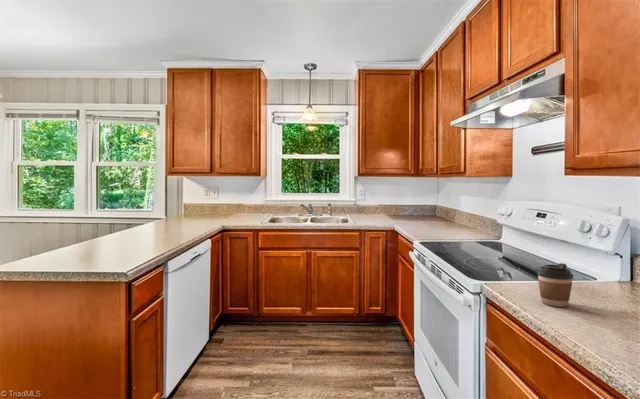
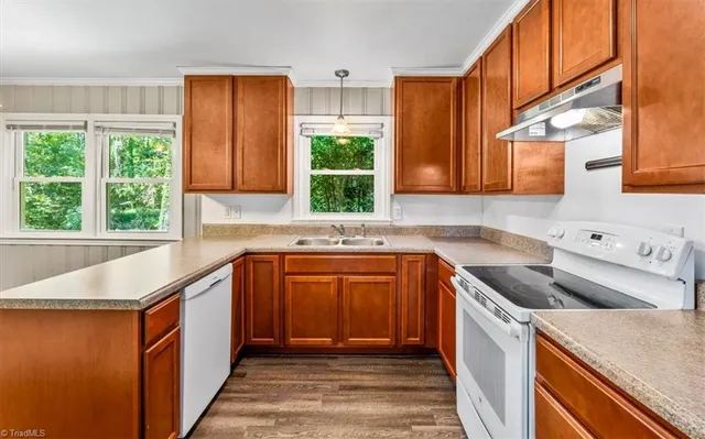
- coffee cup (554, 283)
